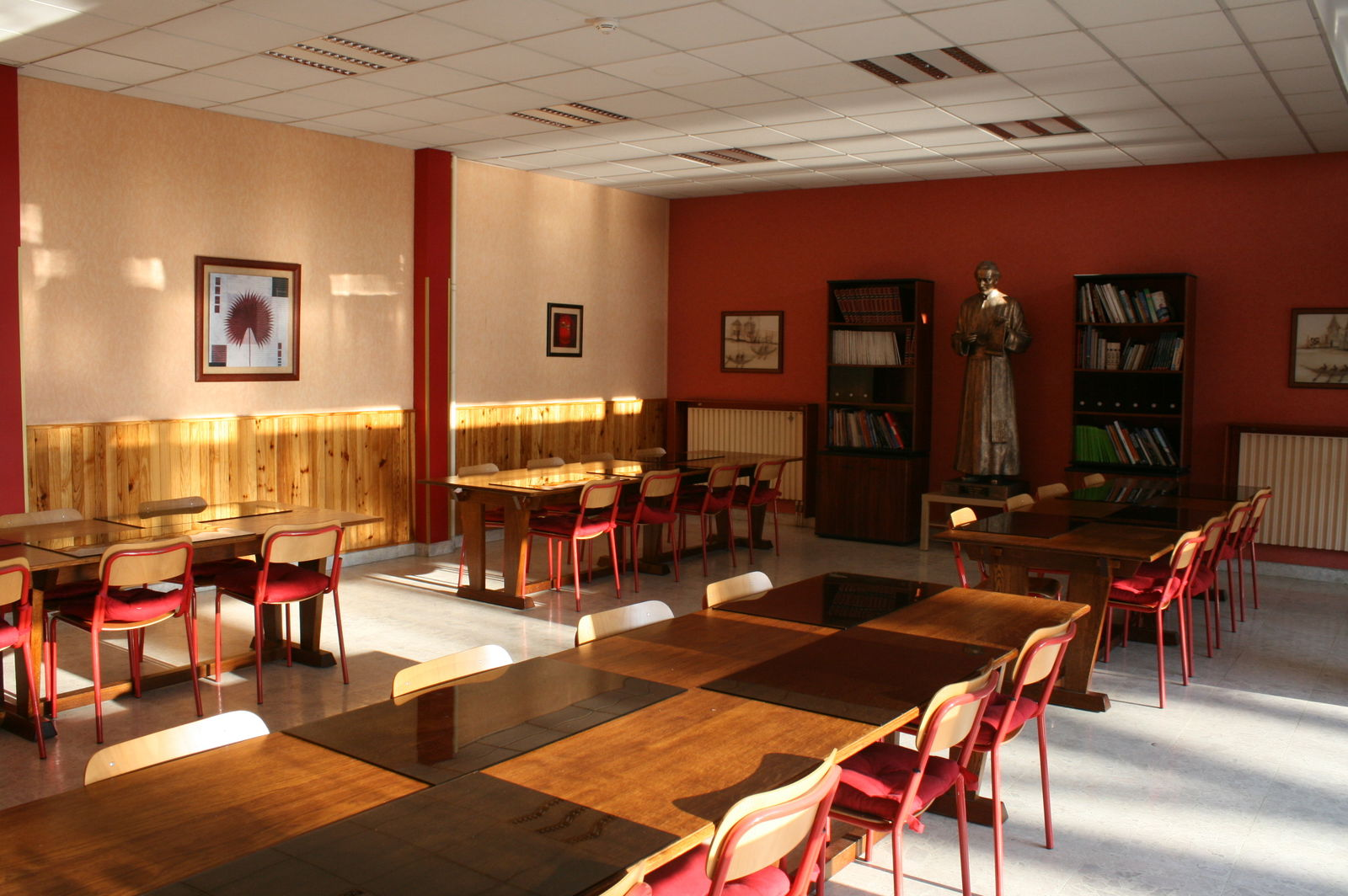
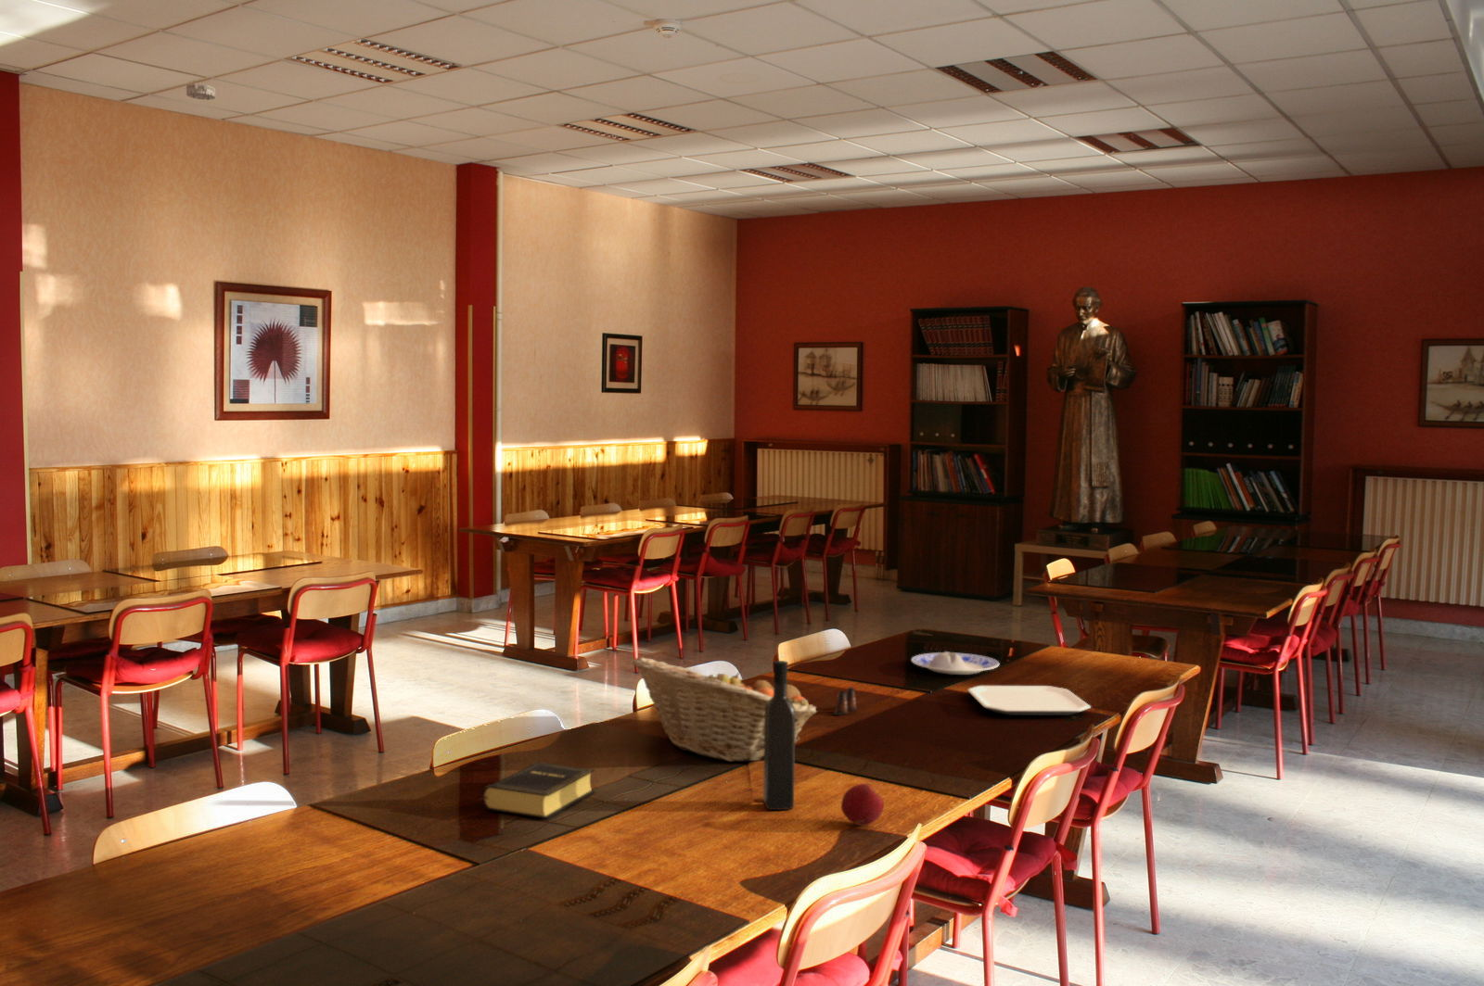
+ apple (862, 804)
+ fruit basket (722, 701)
+ salt shaker (844, 701)
+ wine bottle (779, 734)
+ plate (954, 660)
+ smoke detector (200, 91)
+ plate (1027, 701)
+ book (537, 789)
